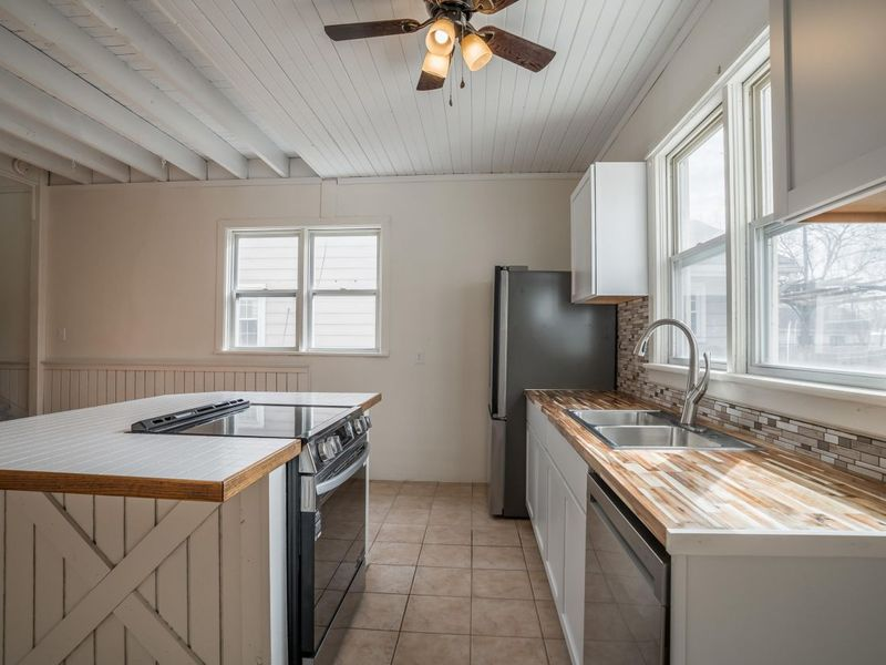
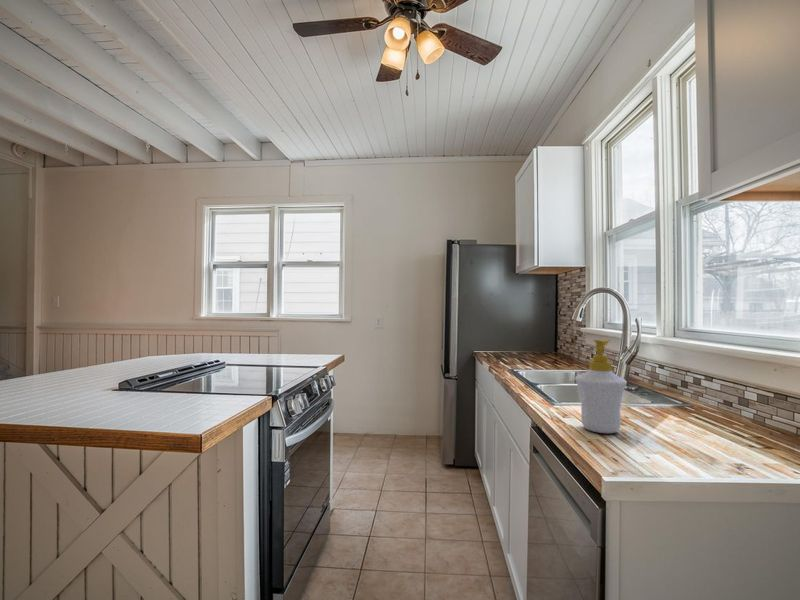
+ soap bottle (600, 384)
